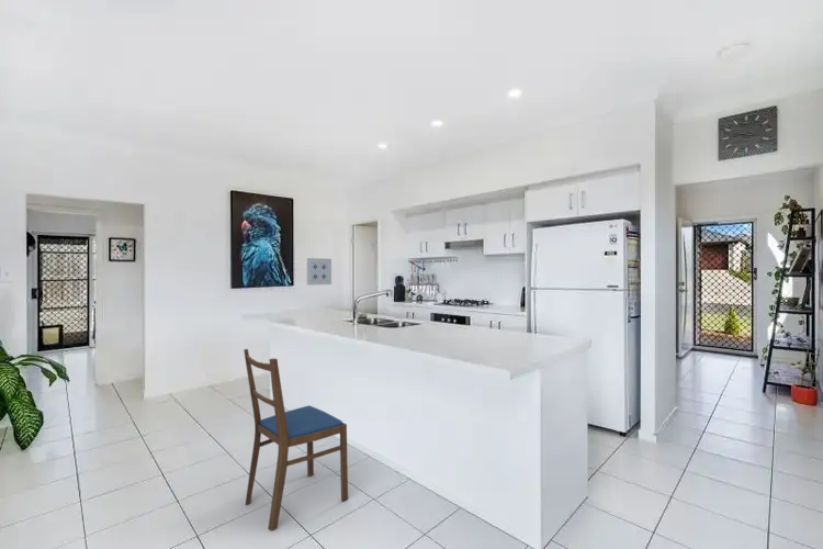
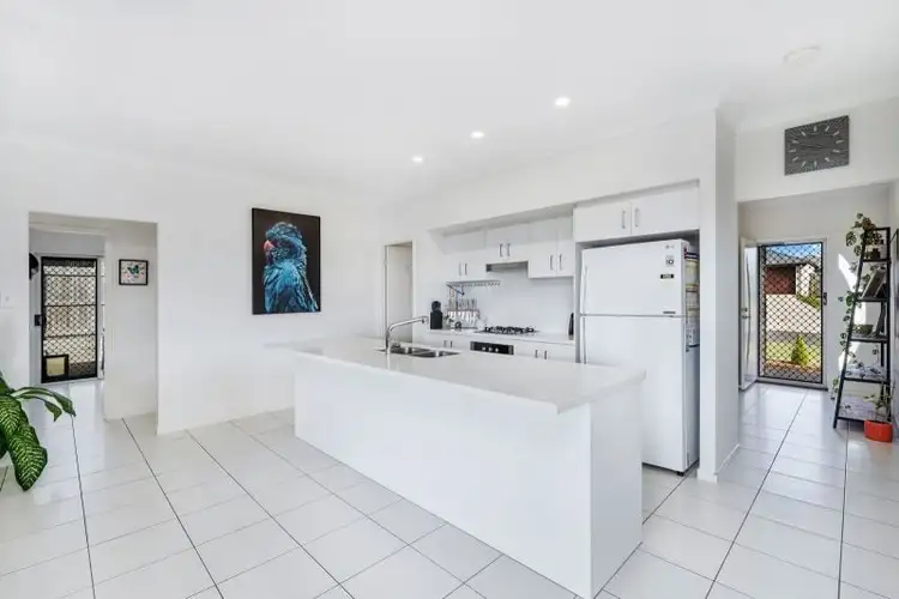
- wall art (319, 271)
- dining chair (296, 424)
